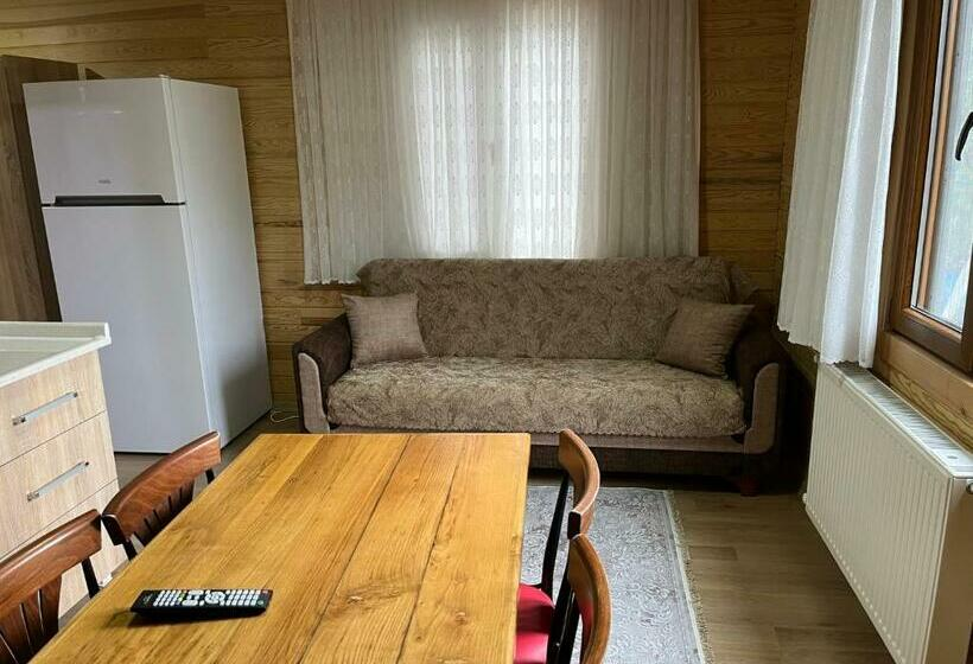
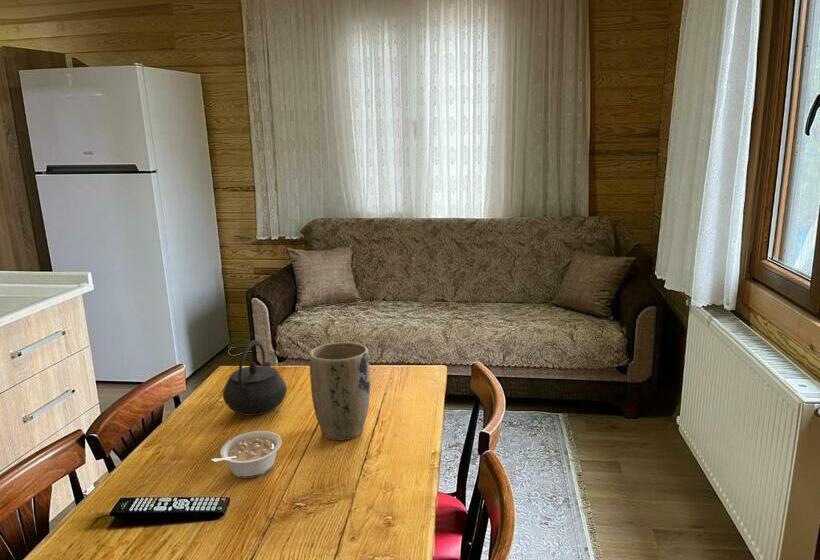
+ legume (251, 455)
+ plant pot (341, 391)
+ kettle (255, 373)
